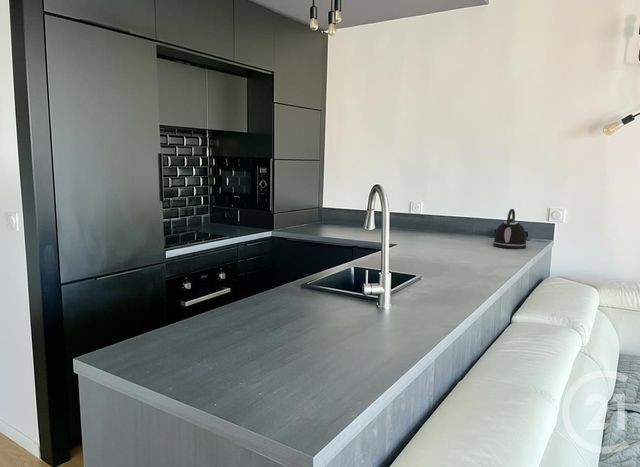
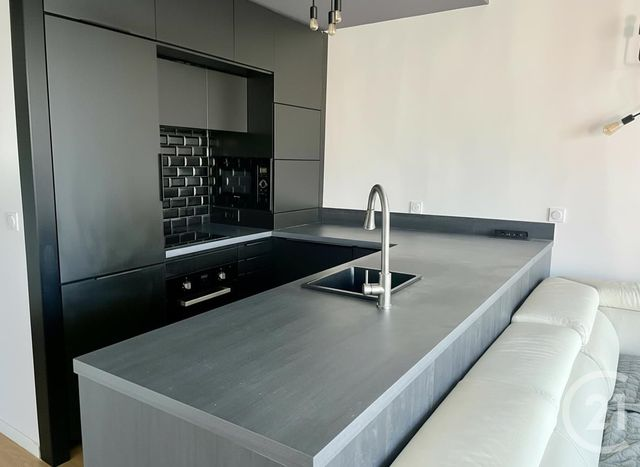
- kettle (510, 227)
